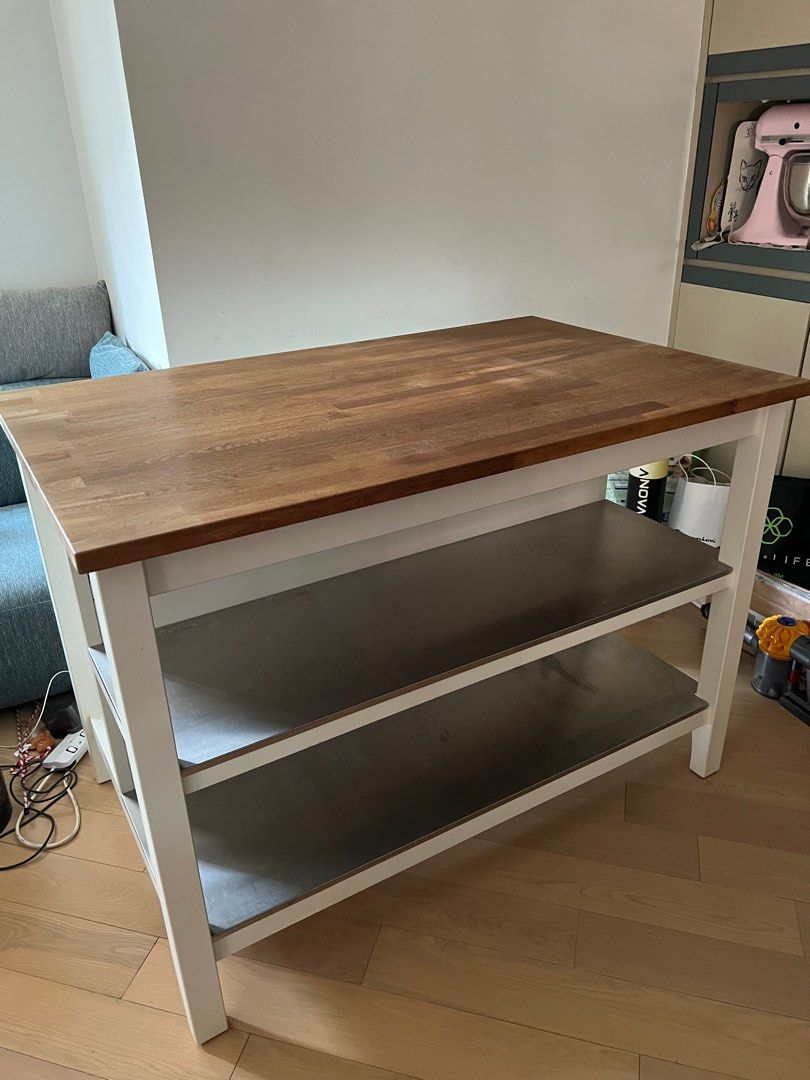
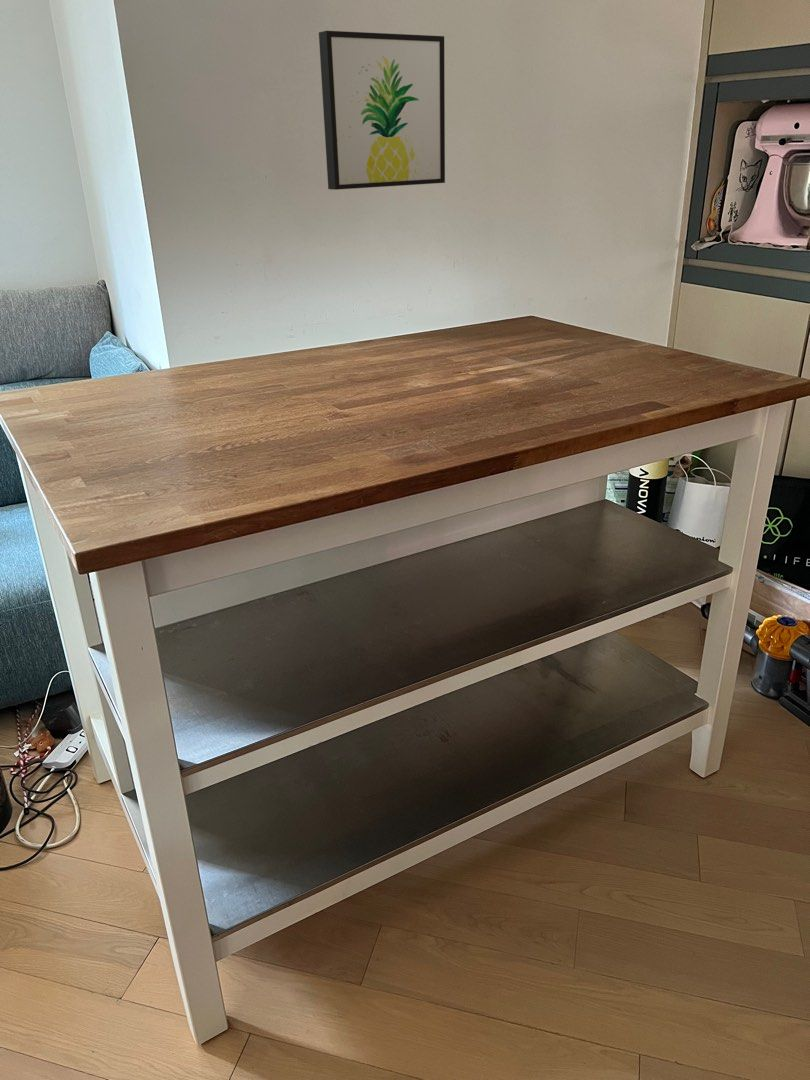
+ wall art (386, 112)
